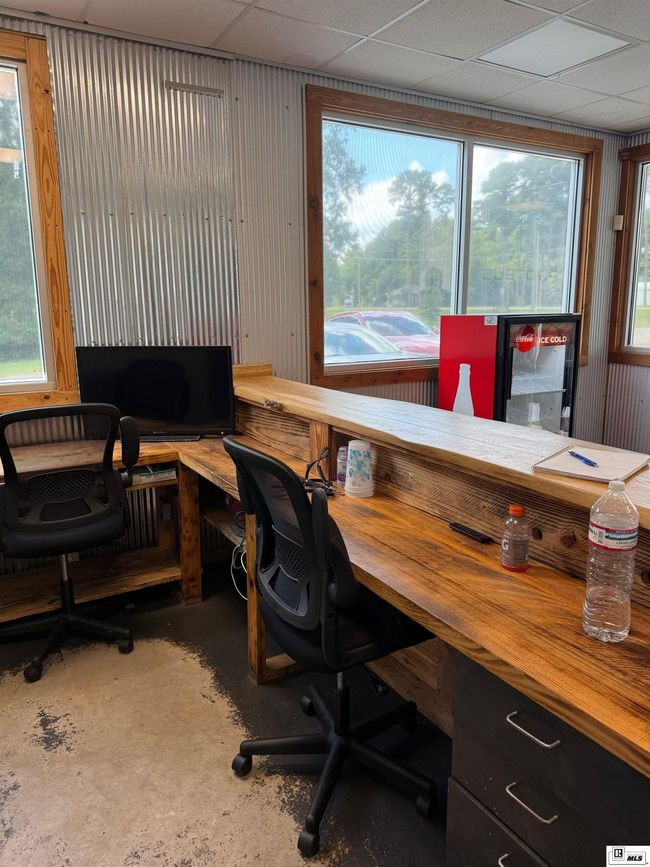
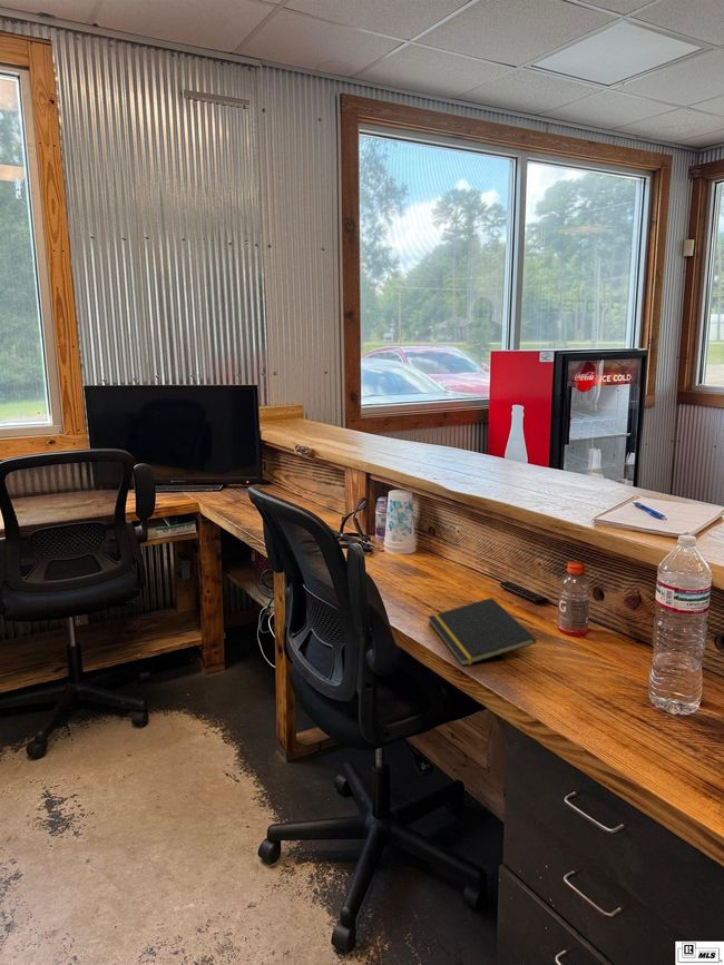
+ notepad (478, 629)
